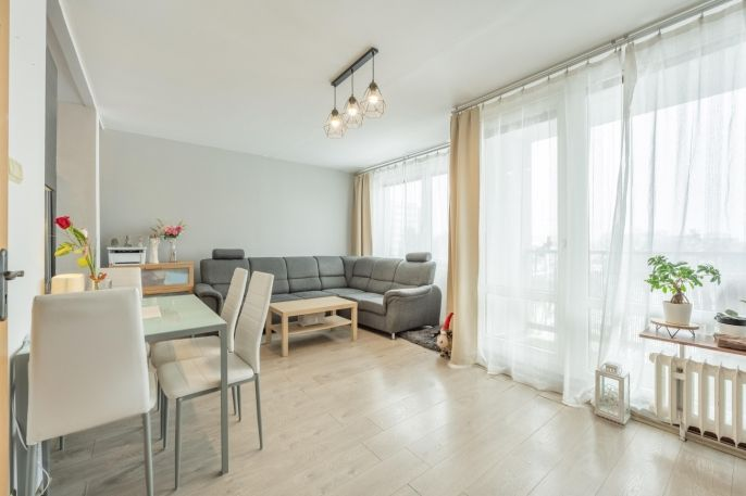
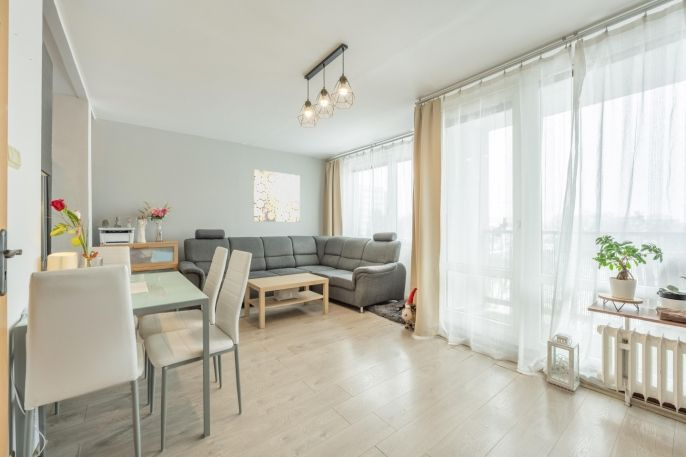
+ wall art (278, 197)
